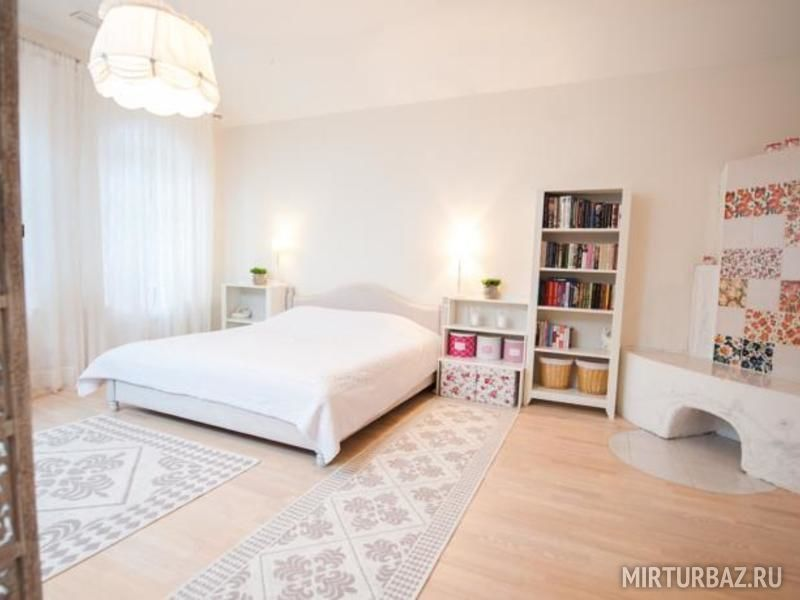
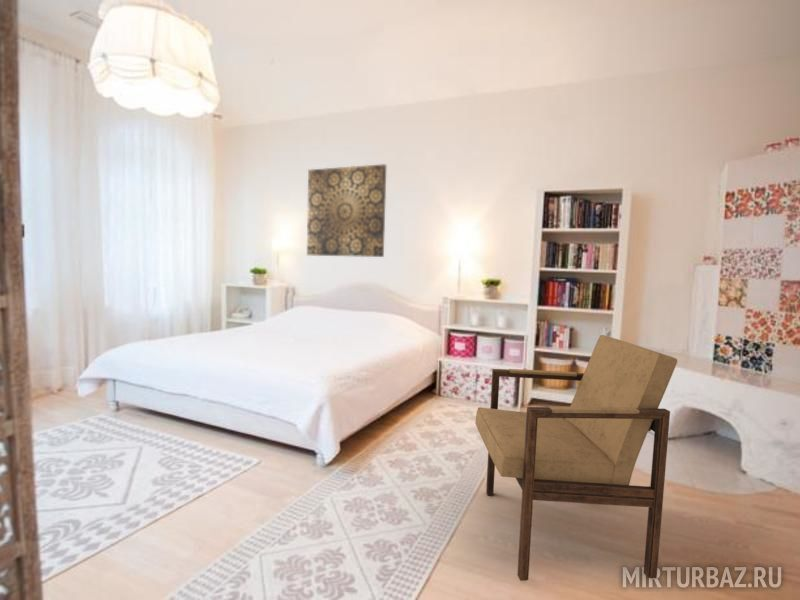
+ wall art (344, 212)
+ armchair (560, 437)
